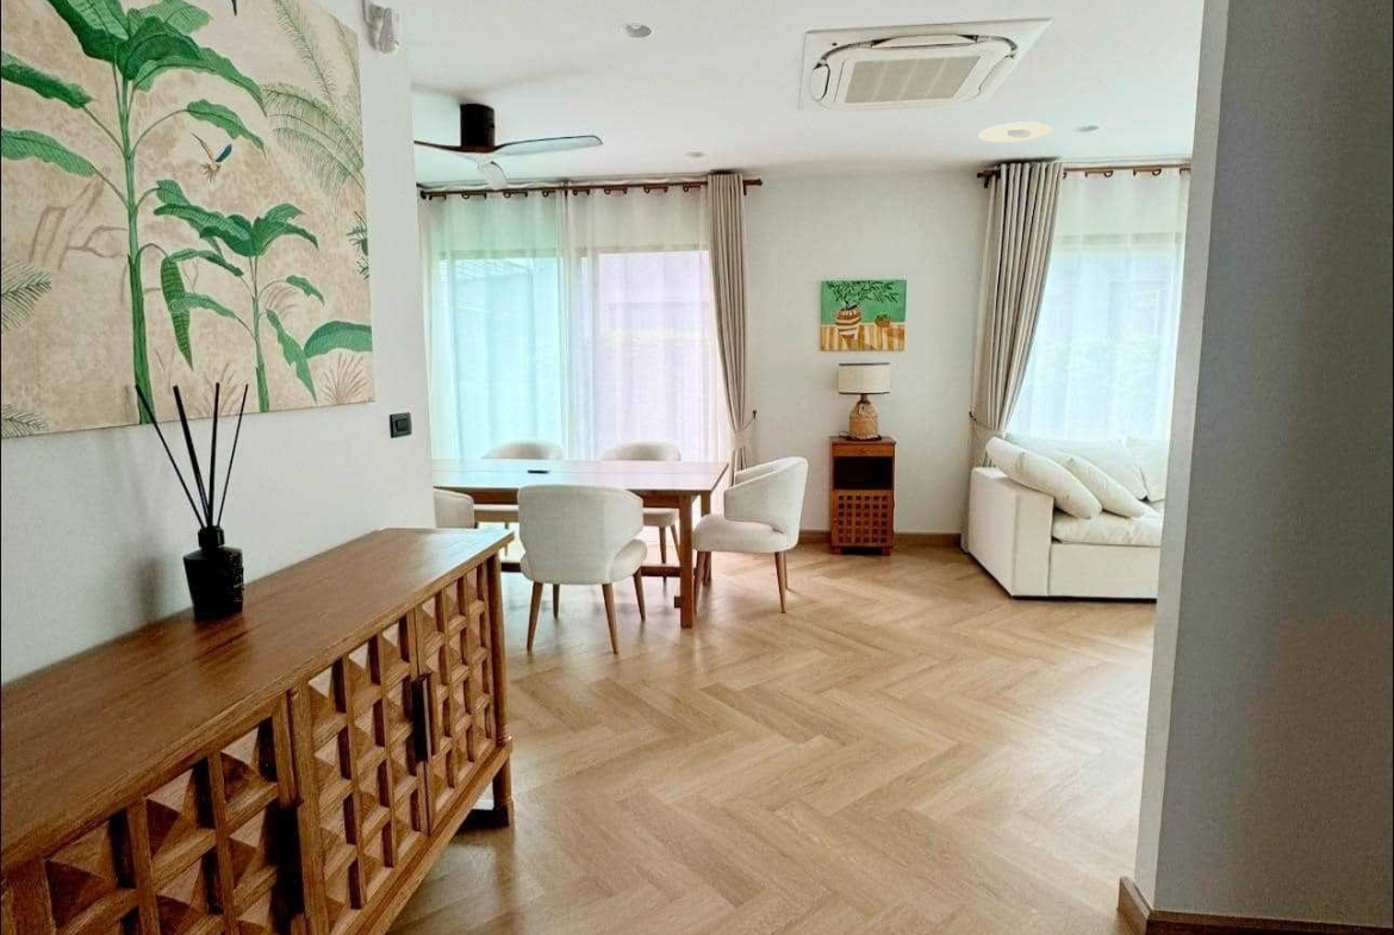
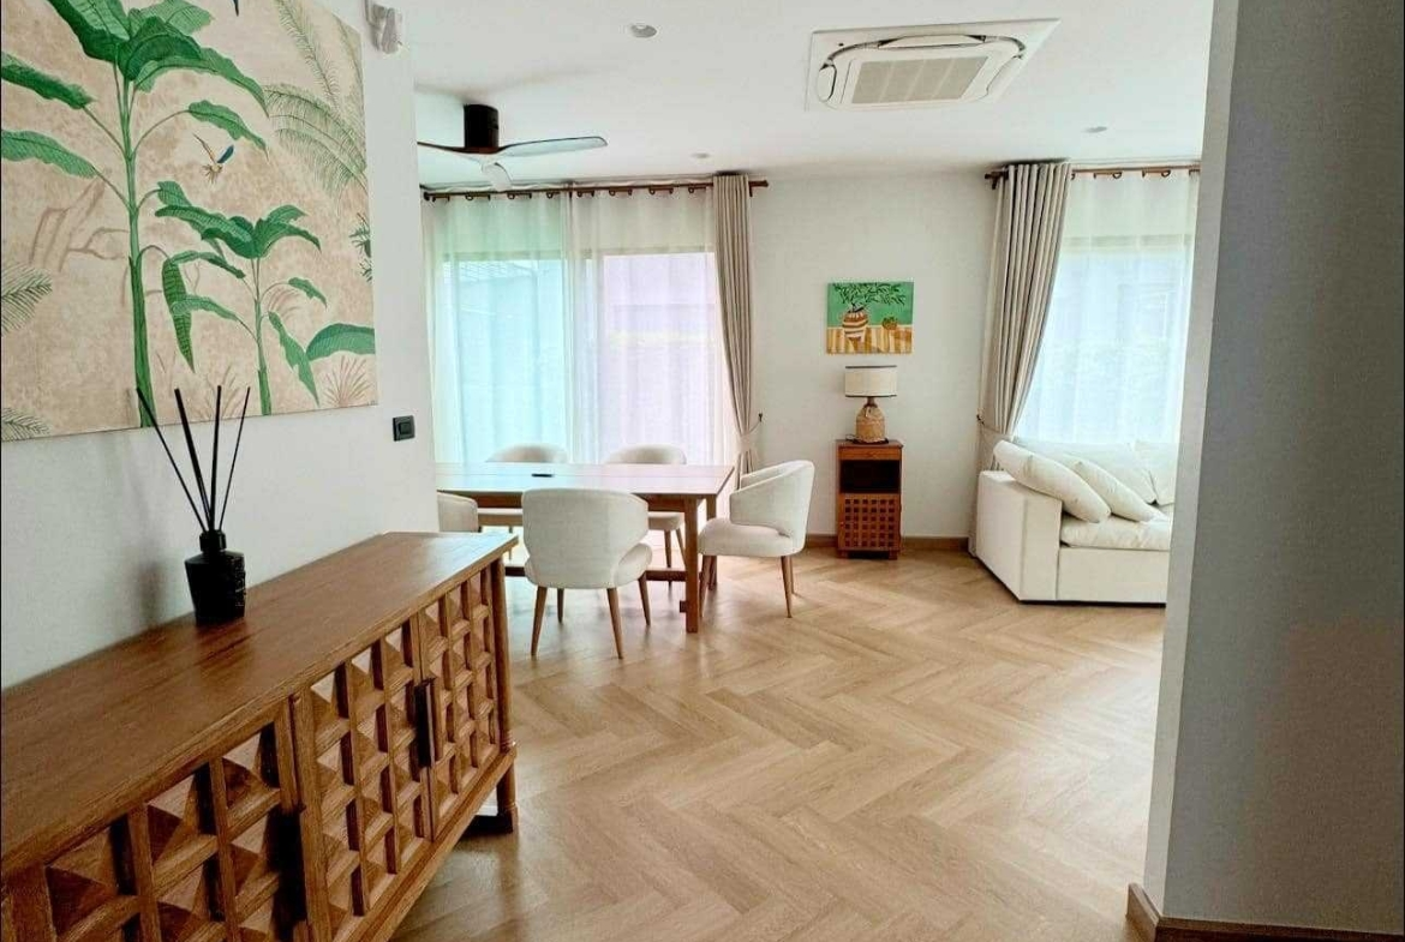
- recessed light (1015, 129)
